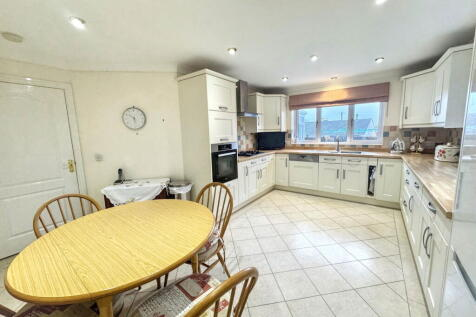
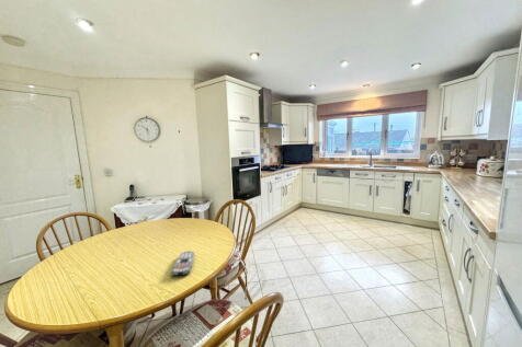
+ remote control (184, 262)
